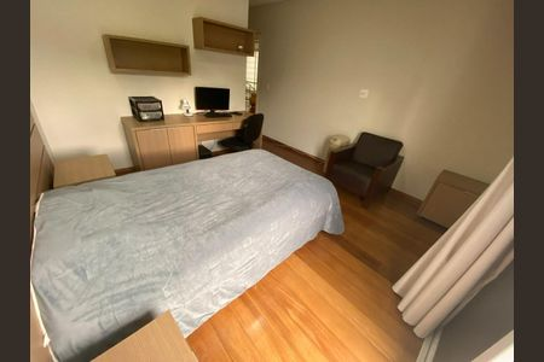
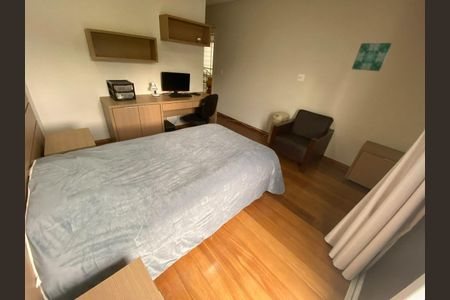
+ wall art (370, 57)
